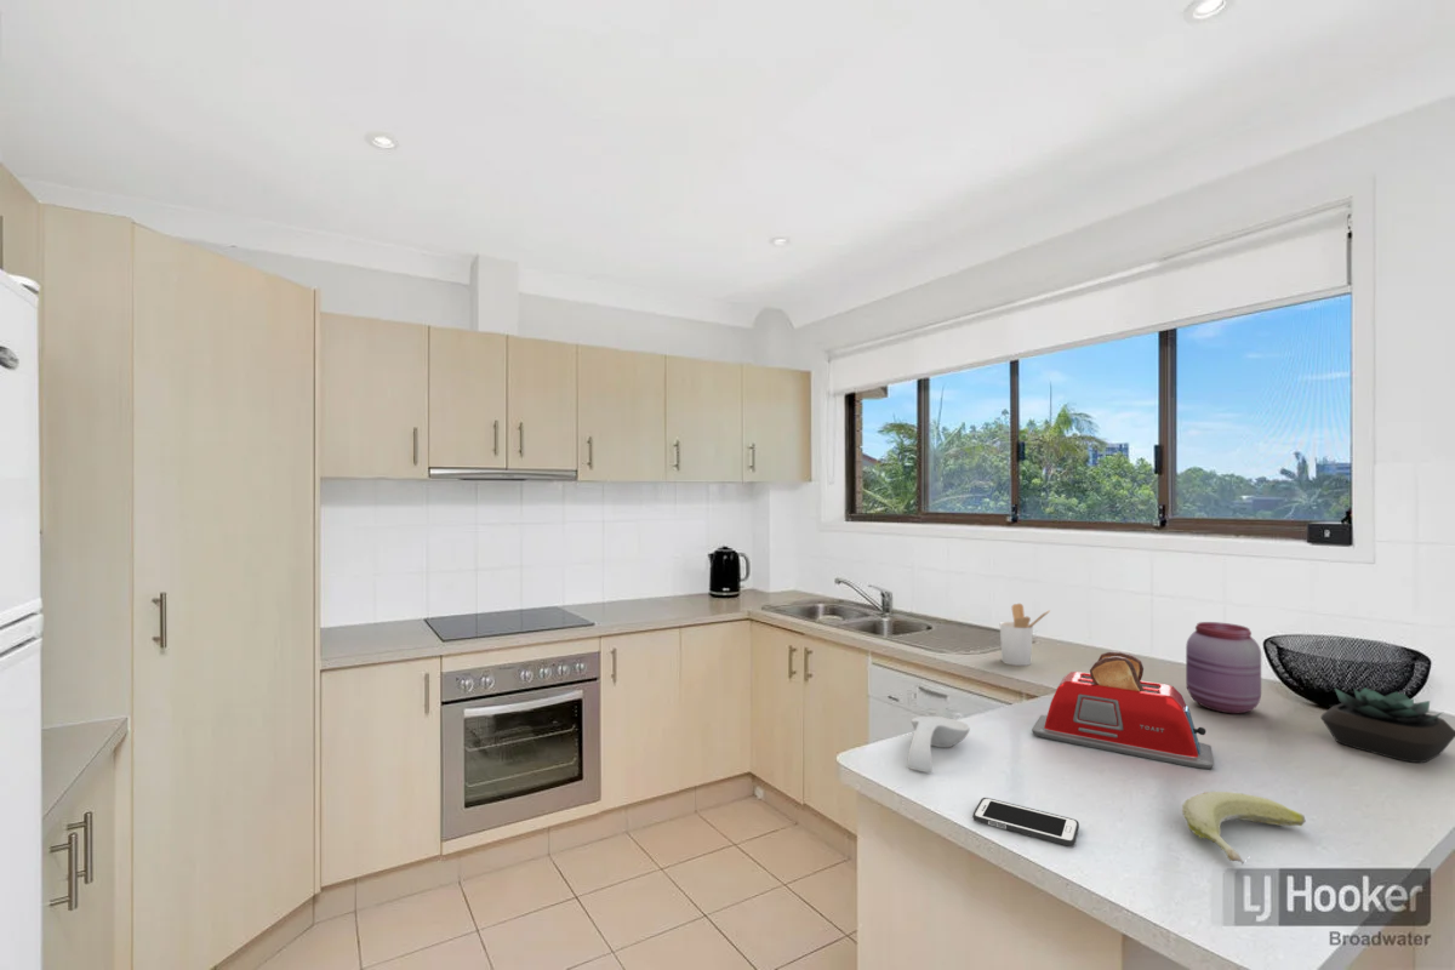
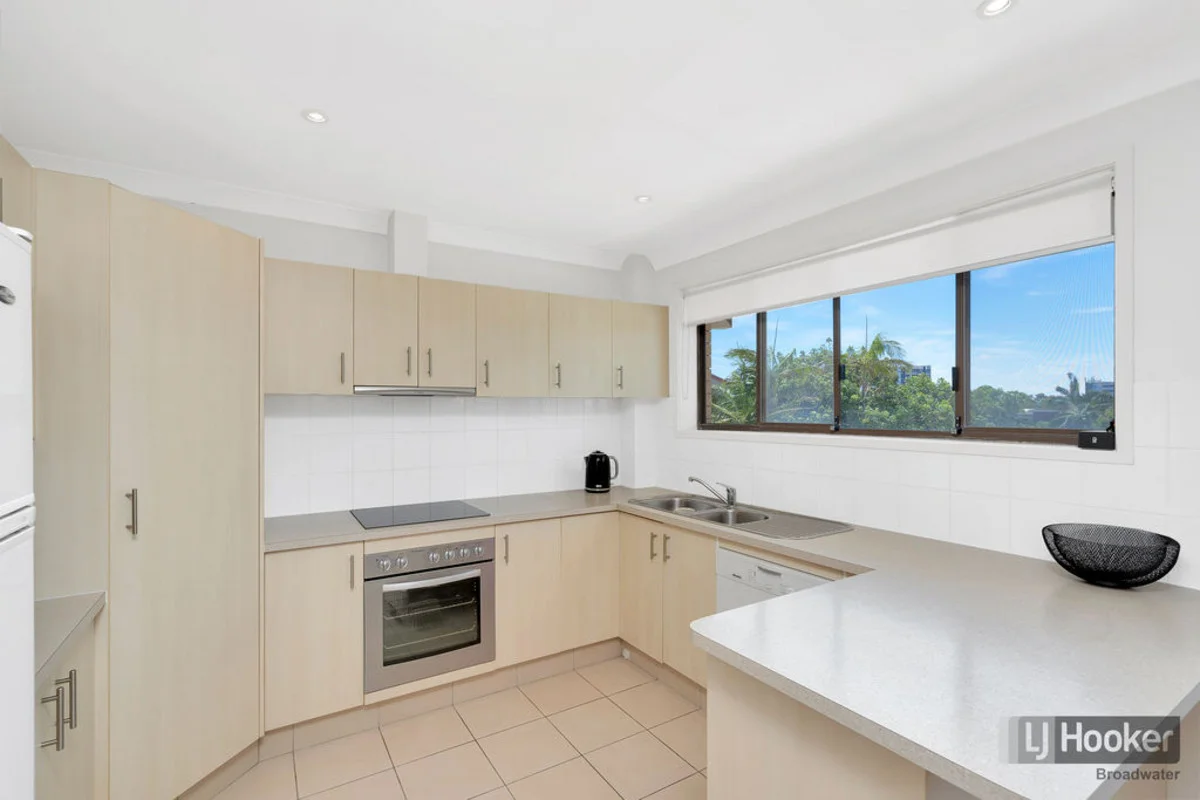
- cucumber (1240, 820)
- toaster (1118, 697)
- spoon rest (934, 734)
- utensil holder (1025, 634)
- cell phone (1025, 820)
- jar (1222, 666)
- succulent plant (1386, 720)
